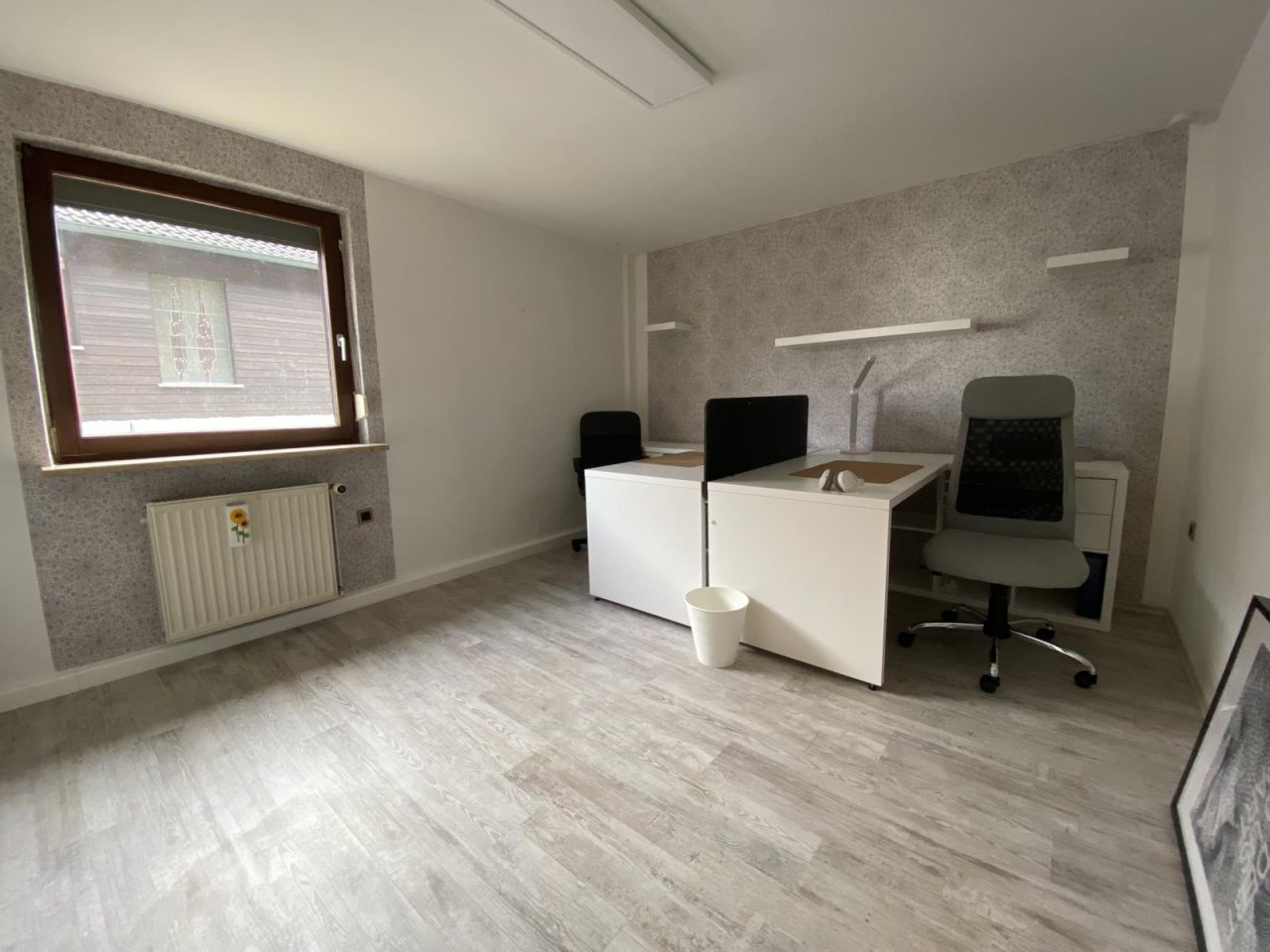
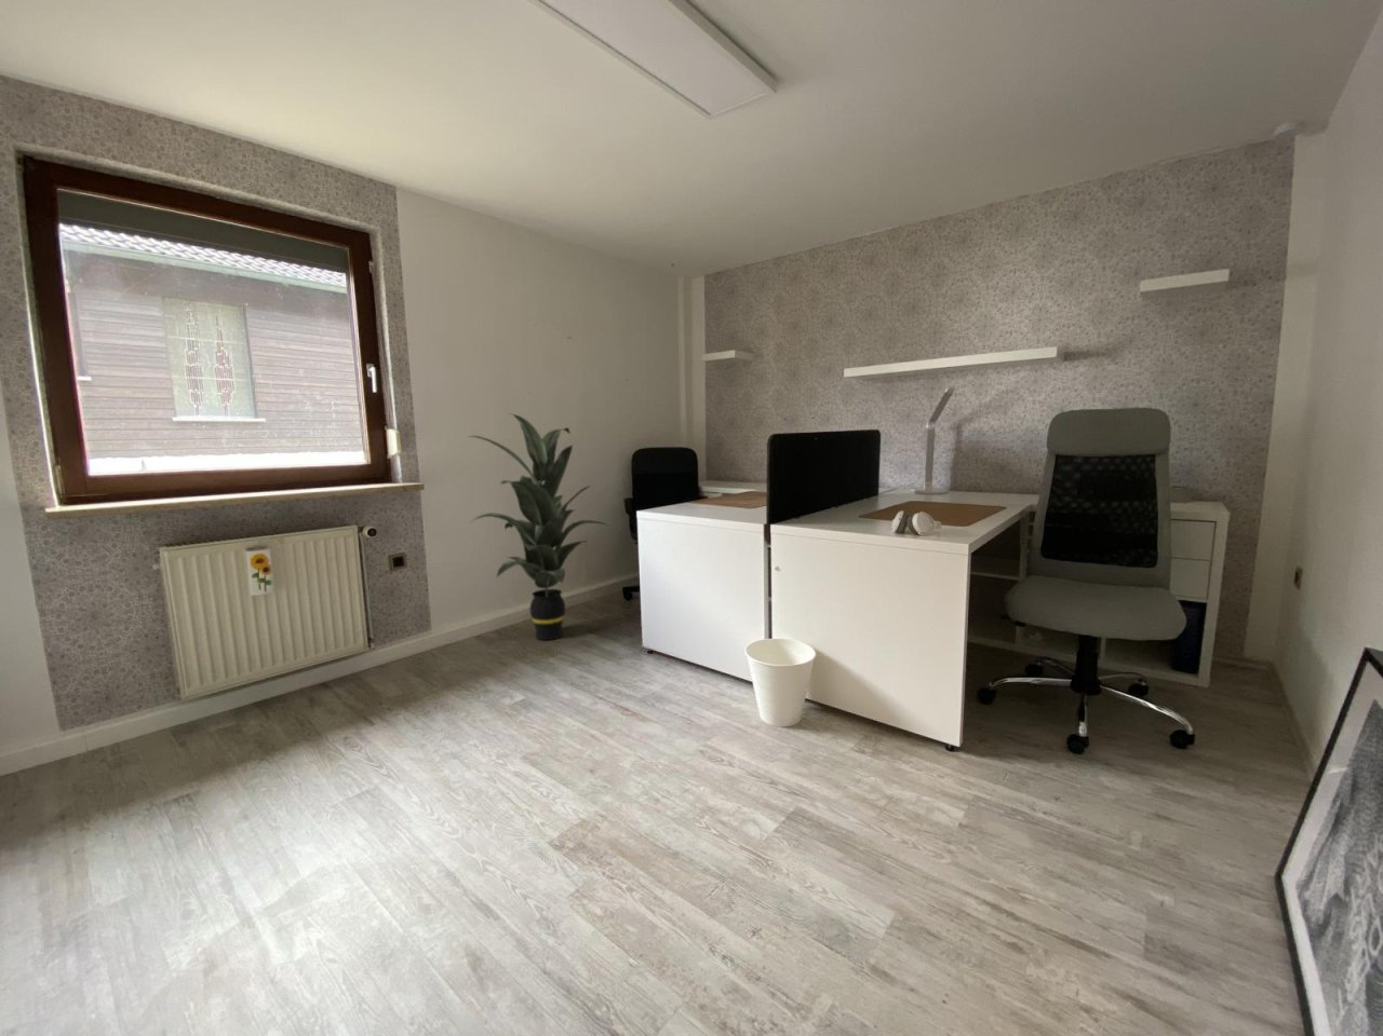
+ indoor plant (534, 528)
